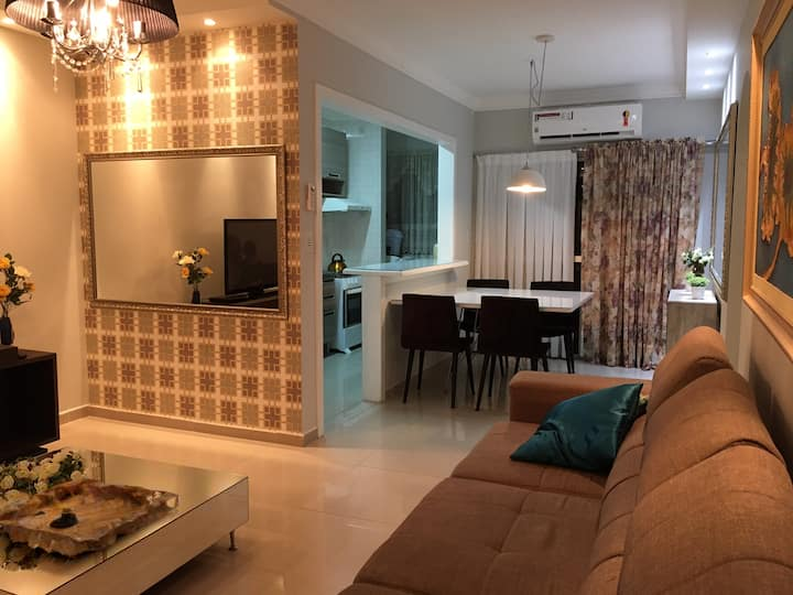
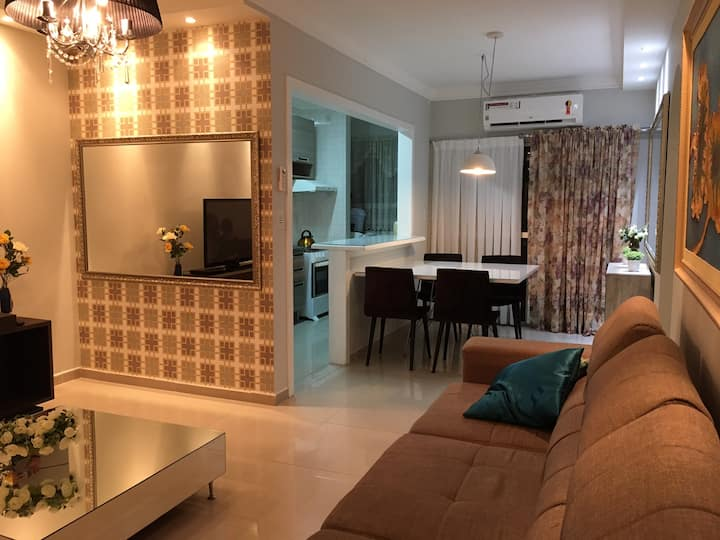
- decorative tray (84, 511)
